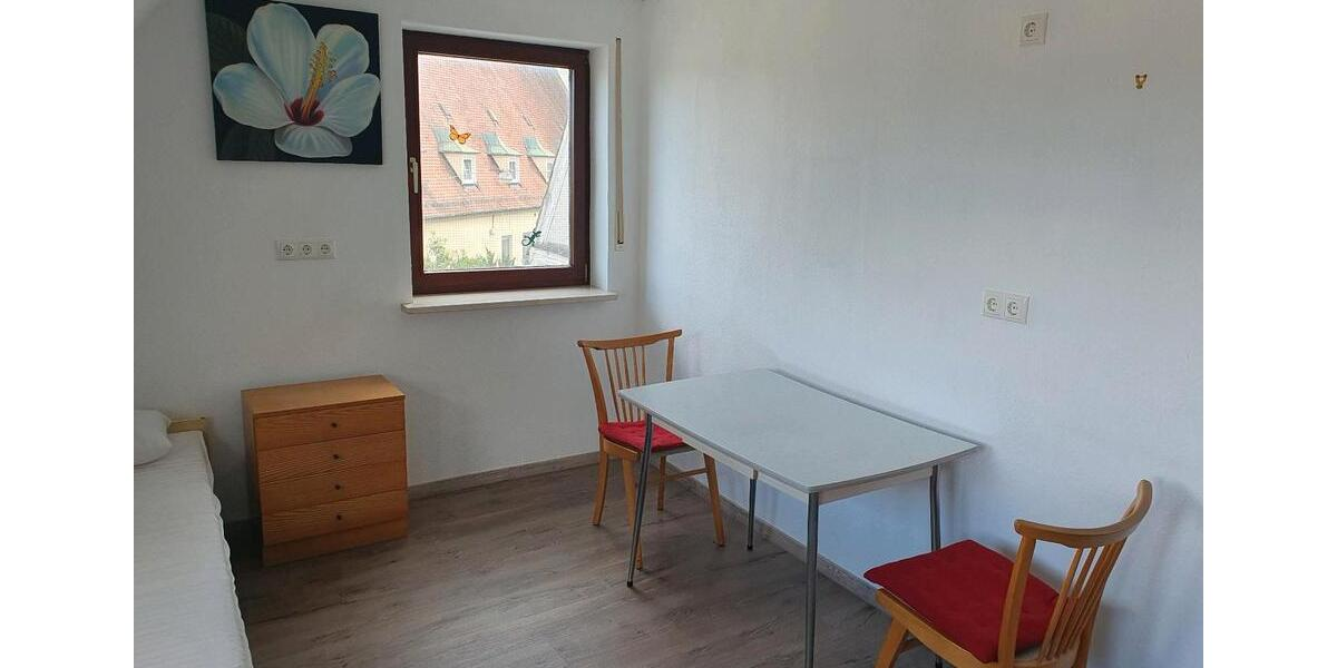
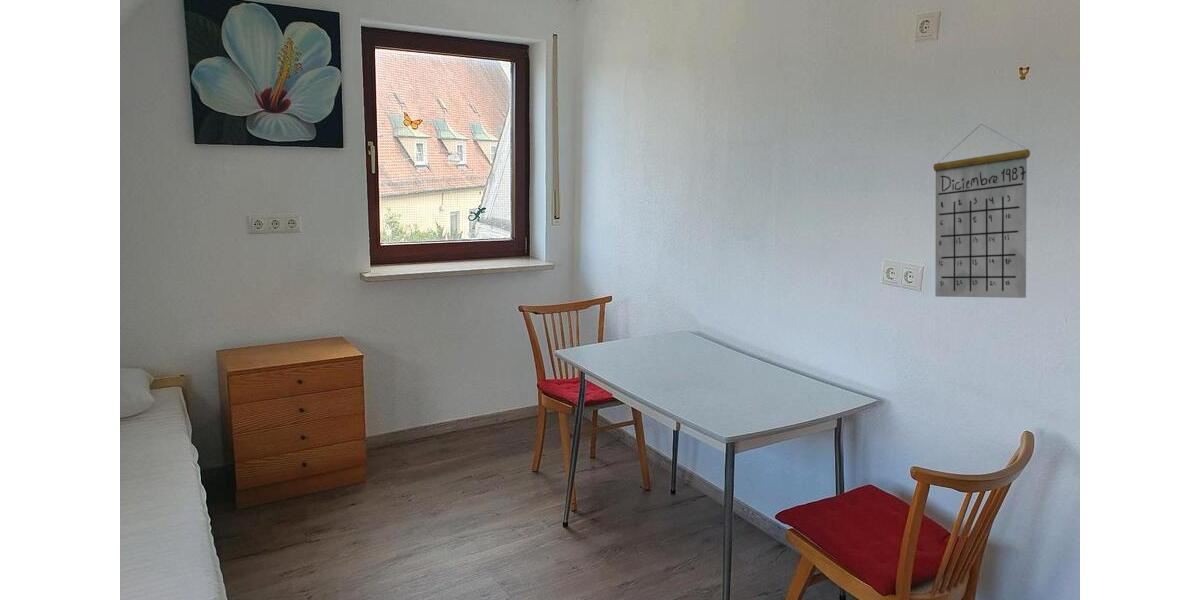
+ calendar (979, 210)
